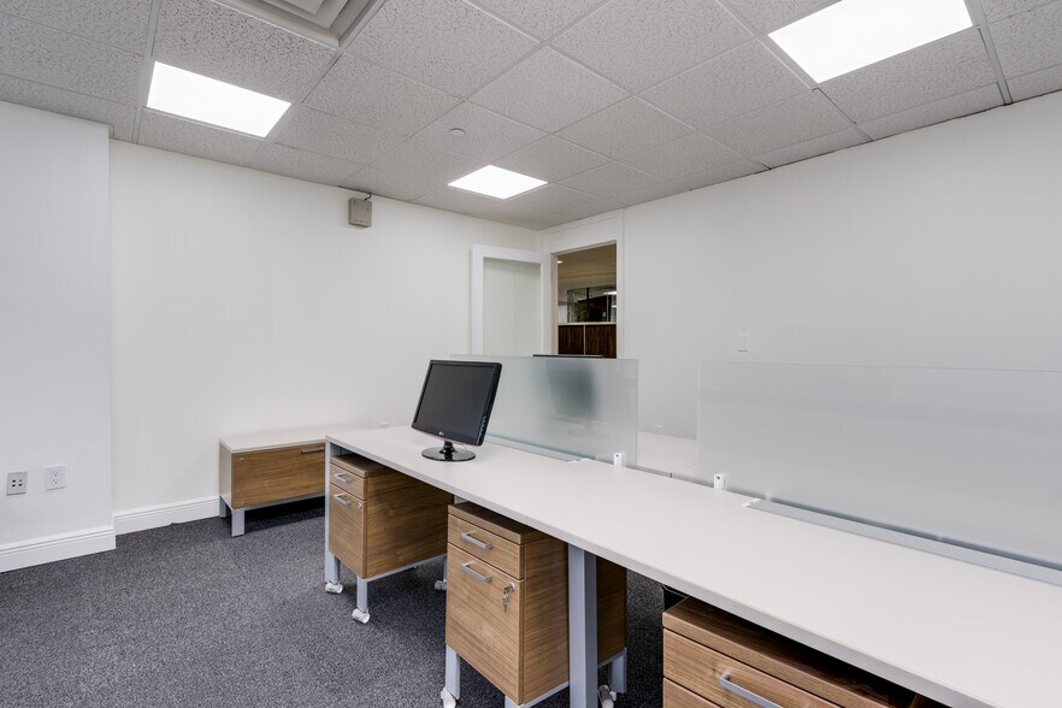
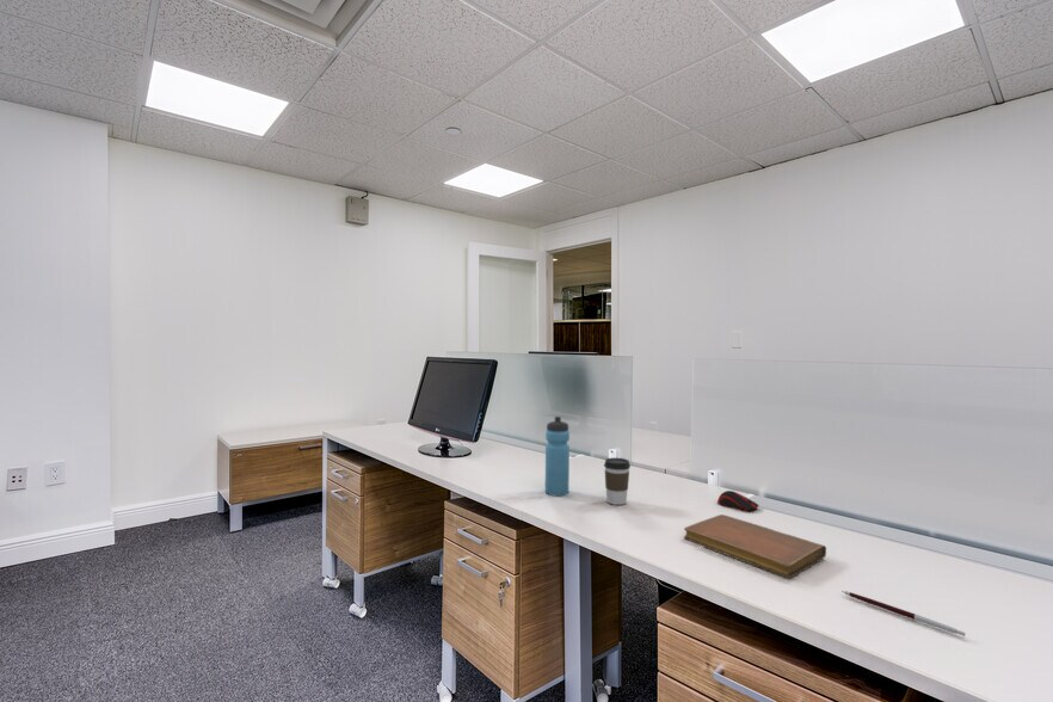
+ pen (898, 610)
+ notebook (751, 541)
+ computer mouse (737, 499)
+ coffee cup (616, 480)
+ water bottle (556, 455)
